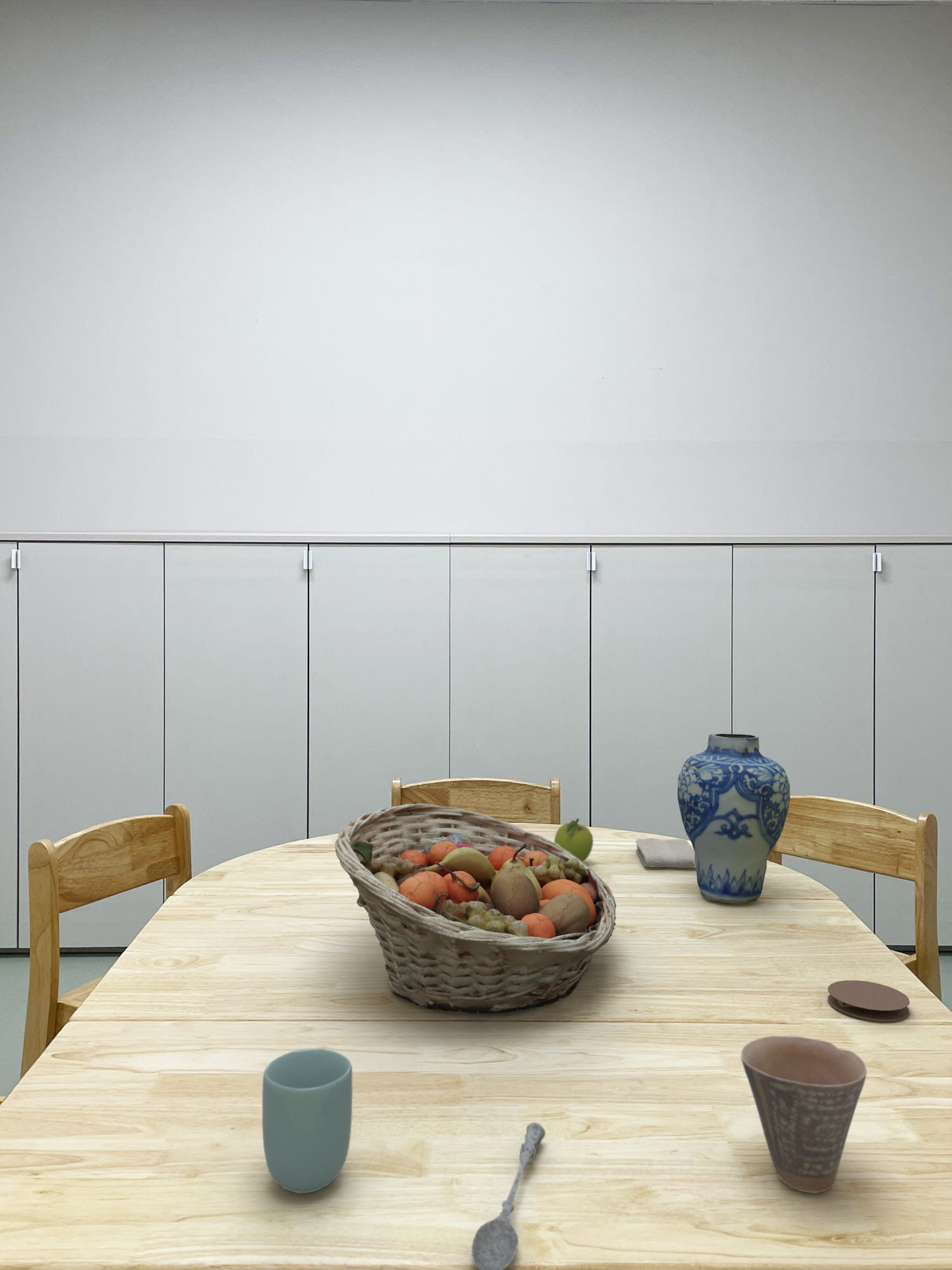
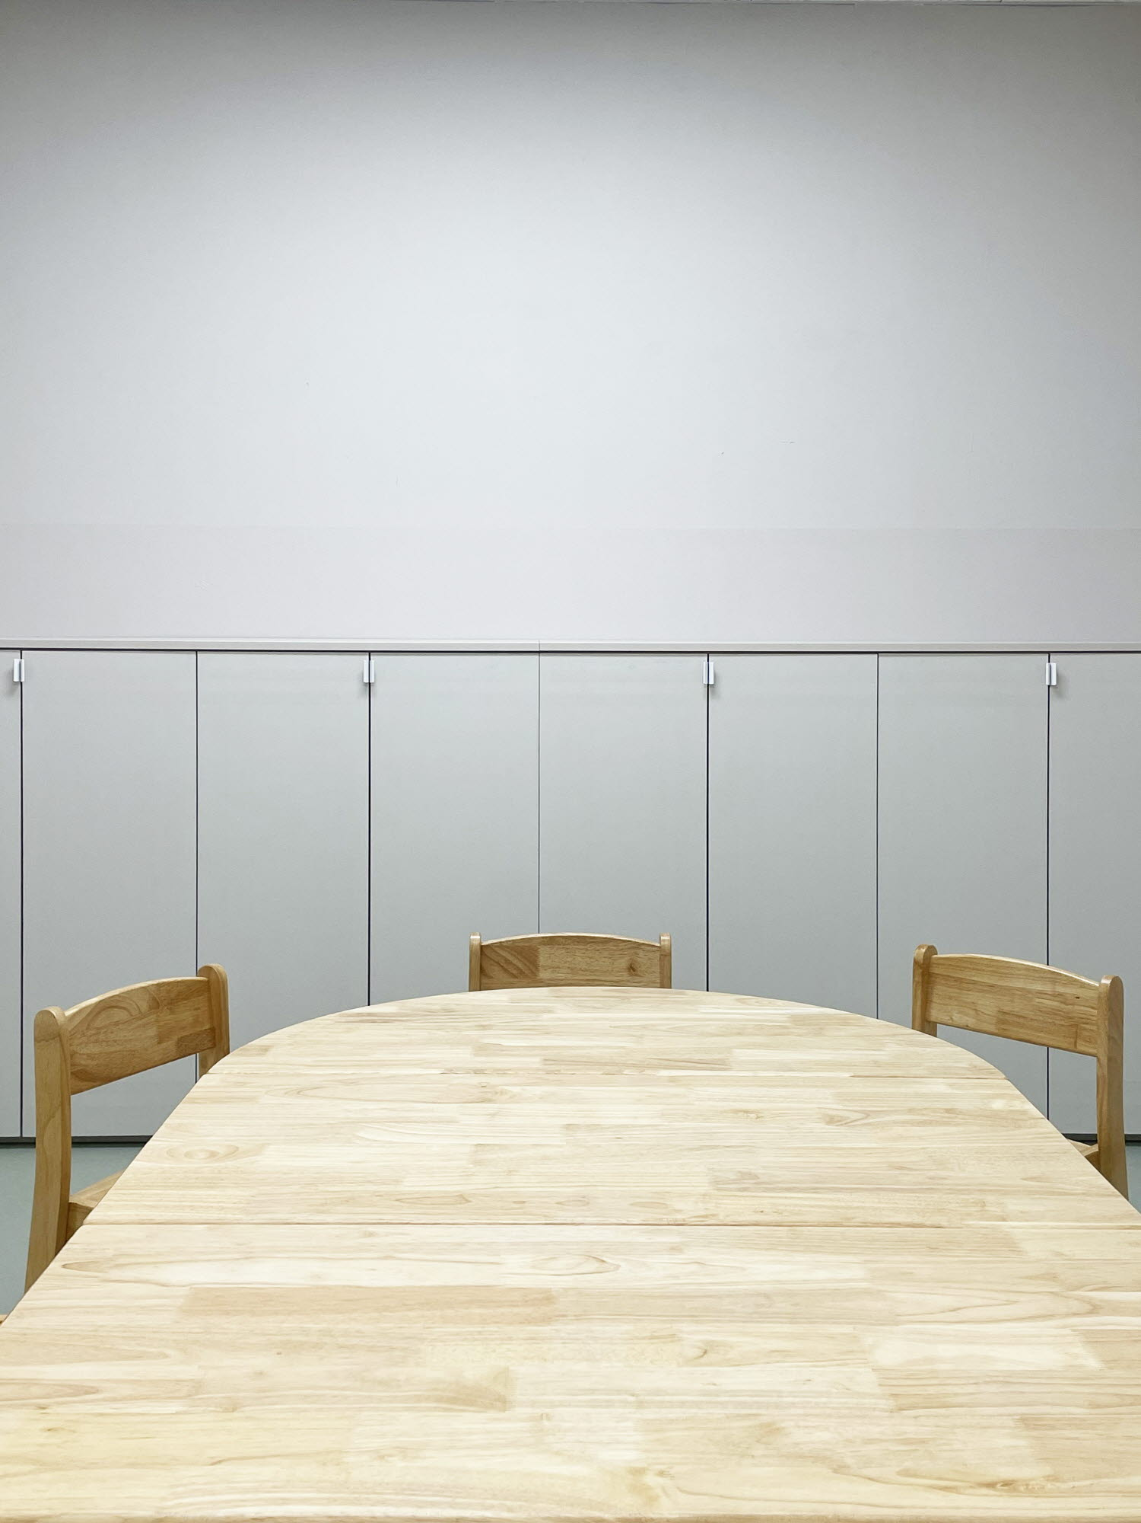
- soupspoon (513, 1193)
- coaster (868, 999)
- fruit (572, 841)
- vase (732, 816)
- fruit basket (479, 894)
- cup (307, 1123)
- cup (802, 1116)
- washcloth (666, 852)
